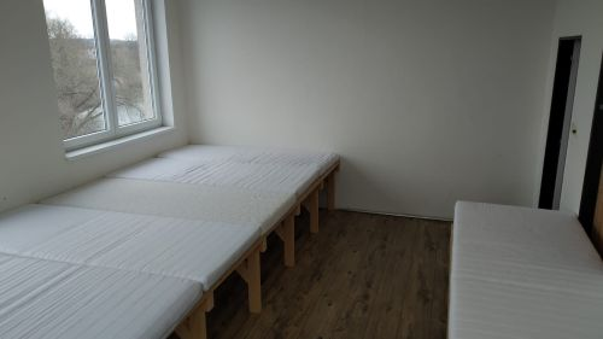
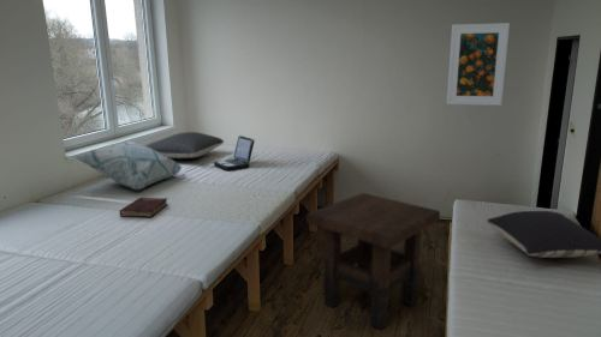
+ pillow (547, 234)
+ side table (371, 258)
+ decorative pillow (131, 164)
+ laptop (234, 152)
+ hardback book (144, 206)
+ pillow (183, 145)
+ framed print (476, 65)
